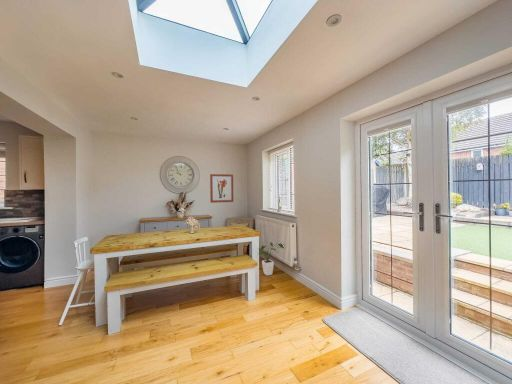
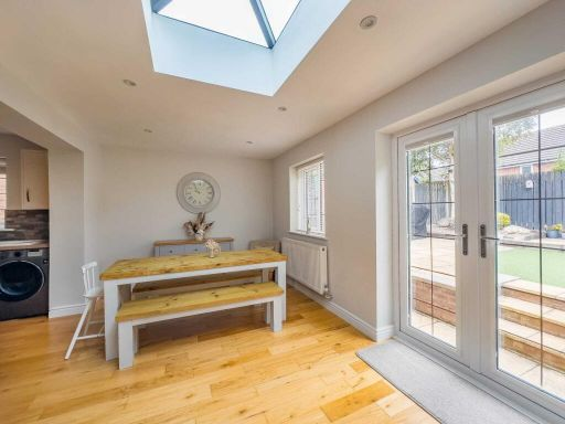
- wall art (221, 188)
- house plant (268, 258)
